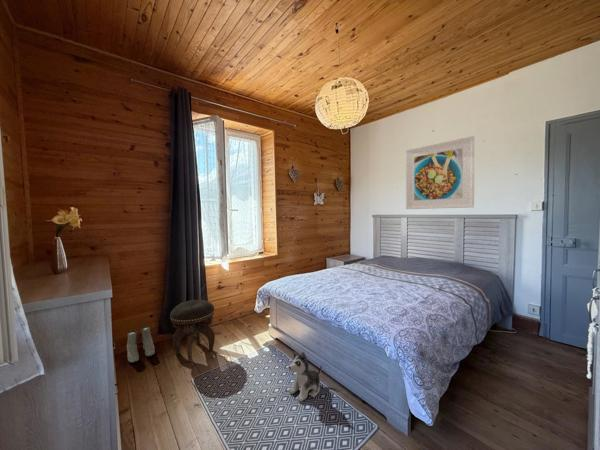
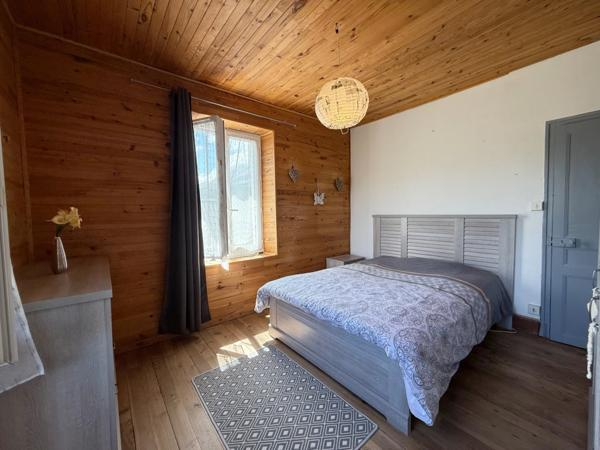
- footstool (193, 328)
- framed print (436, 176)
- boots (143, 342)
- plush toy (306, 368)
